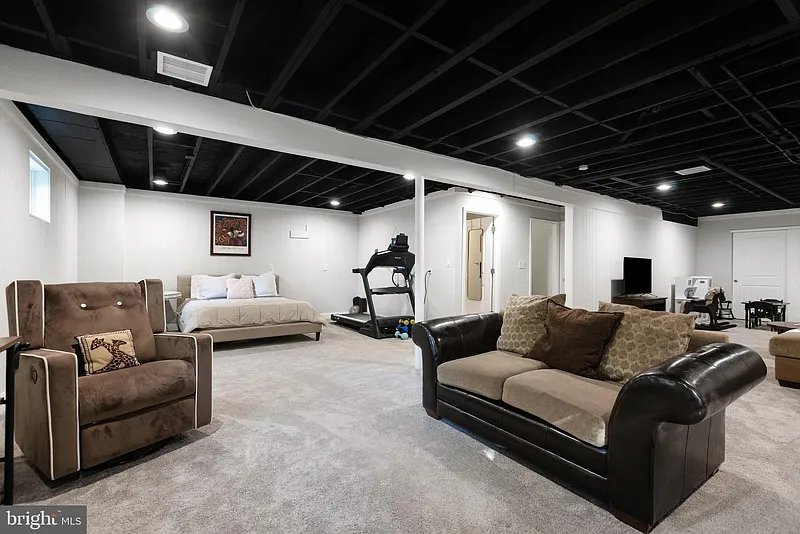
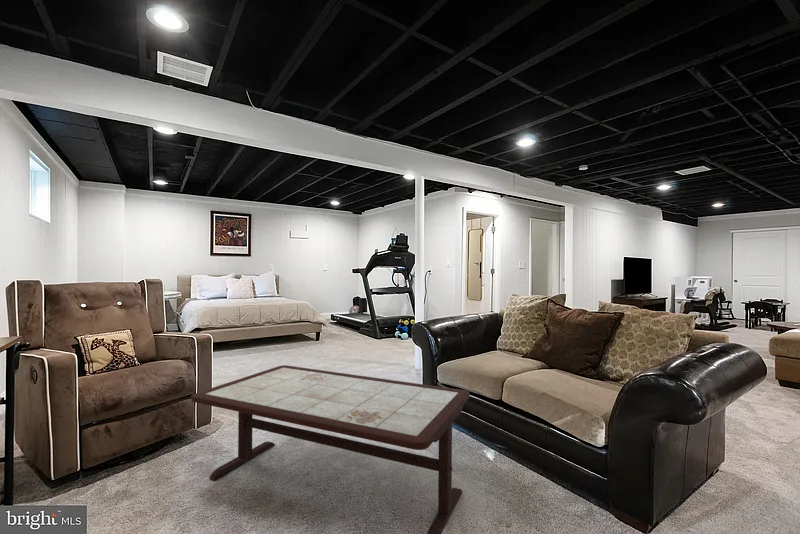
+ coffee table (332, 439)
